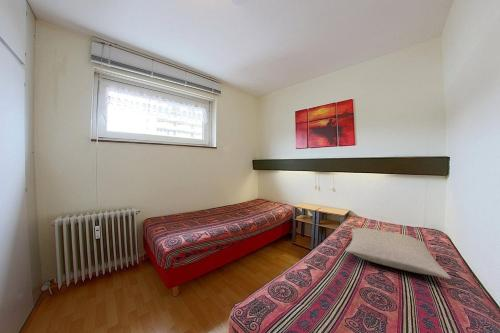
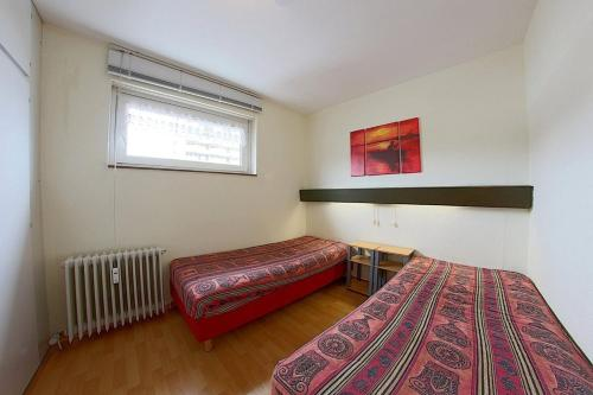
- pillow (387, 246)
